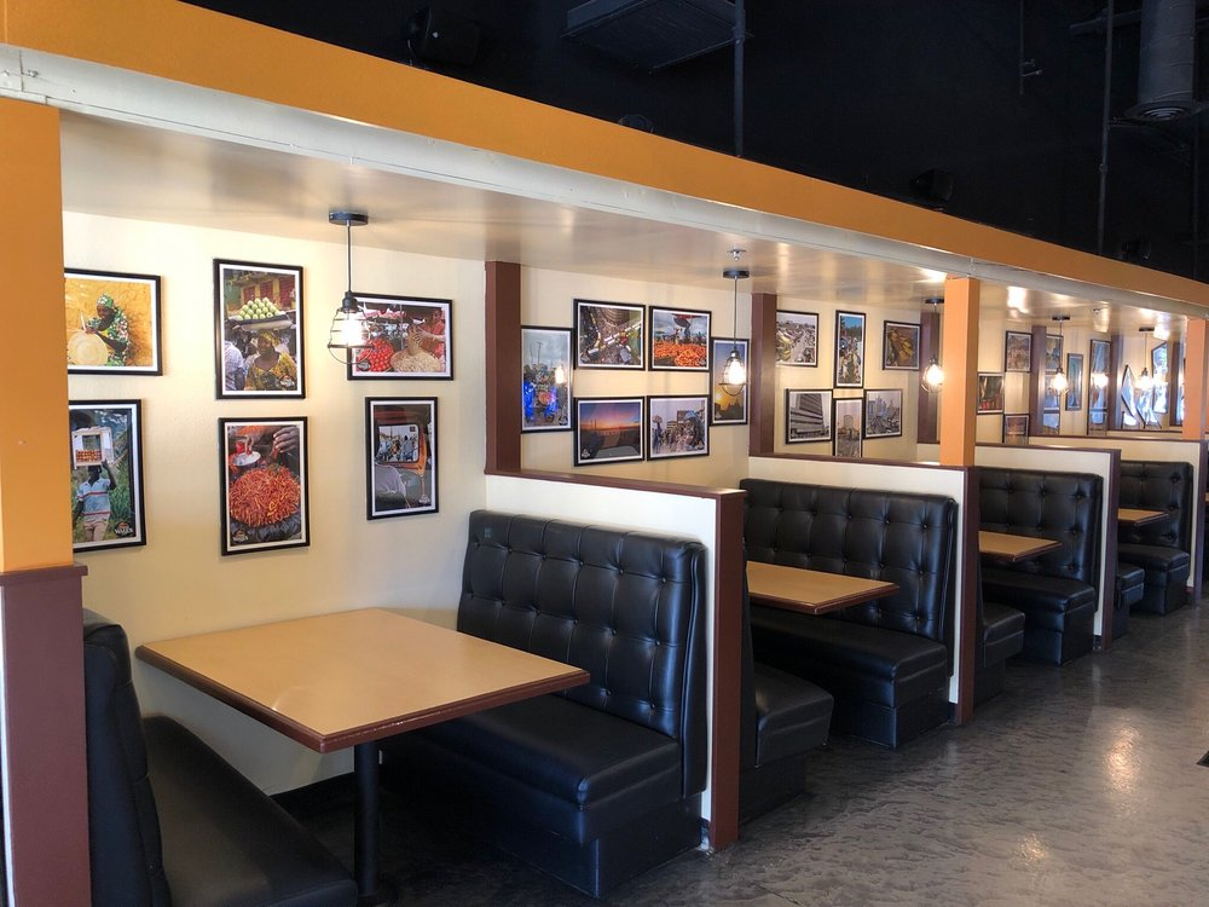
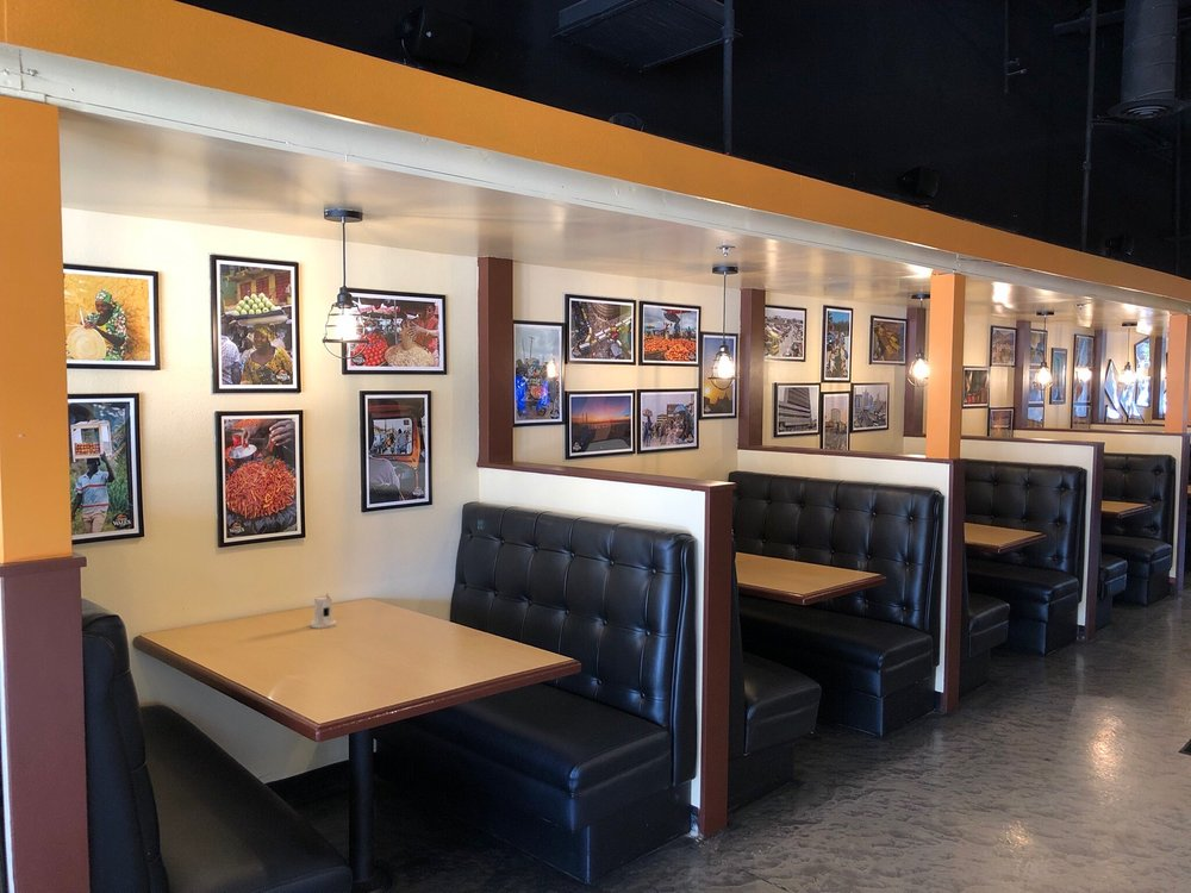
+ candle (323, 608)
